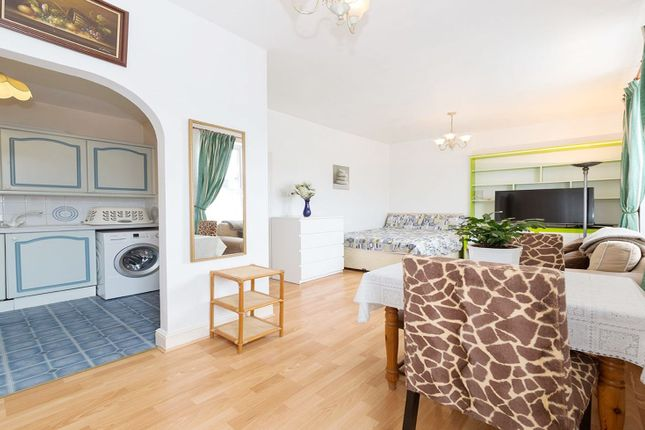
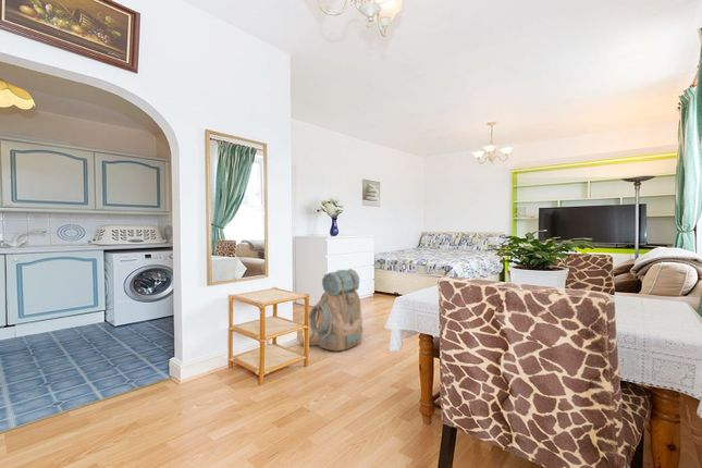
+ backpack (335, 306)
